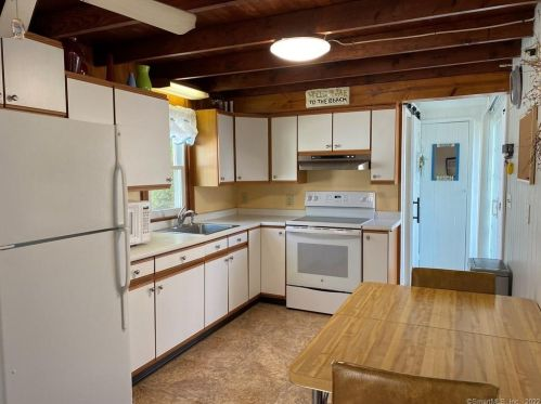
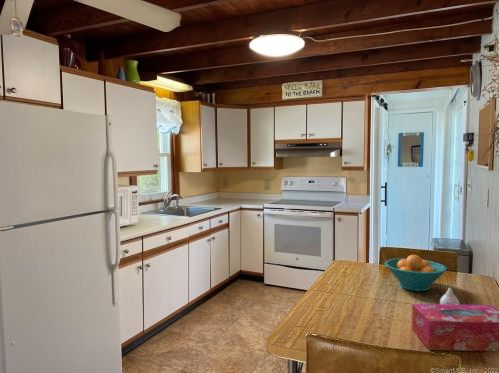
+ vase (449, 299)
+ tissue box (461, 326)
+ fruit bowl (414, 271)
